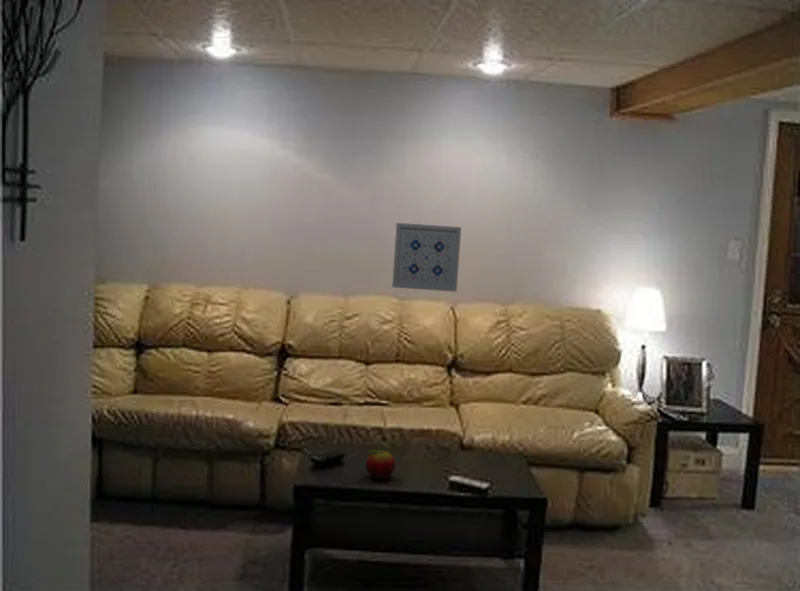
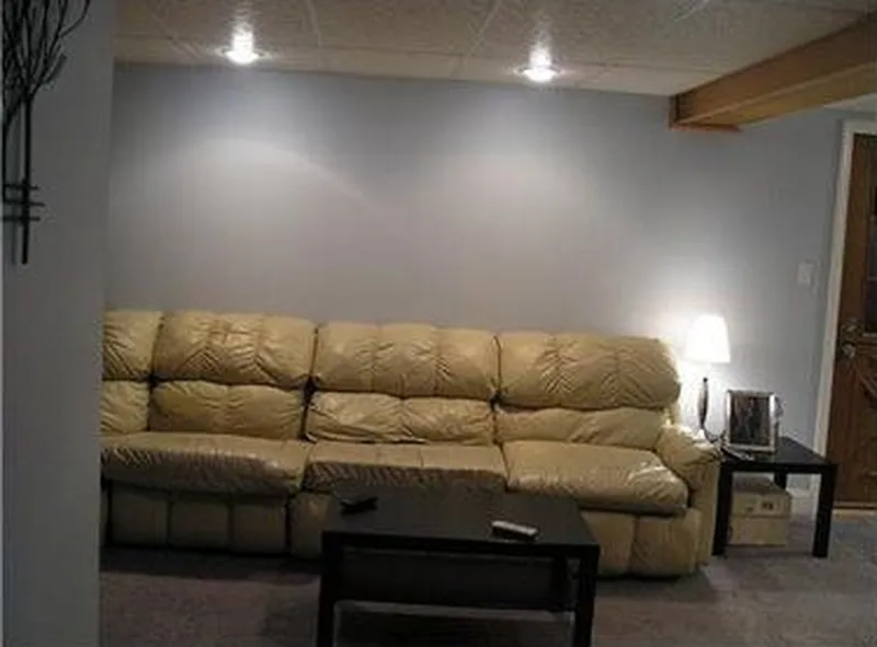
- fruit (380, 463)
- wall art (426, 257)
